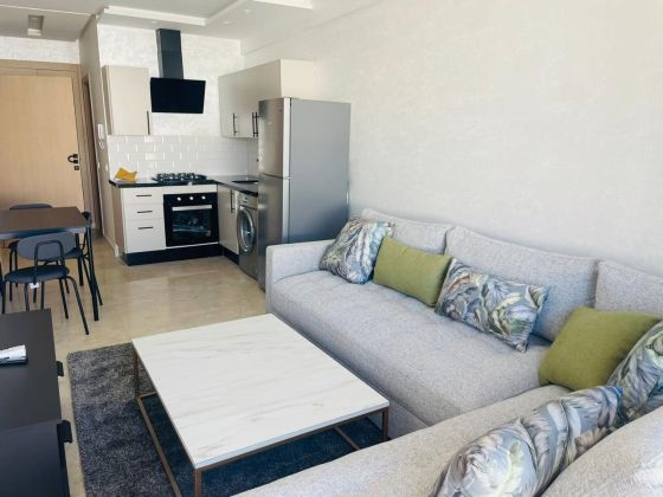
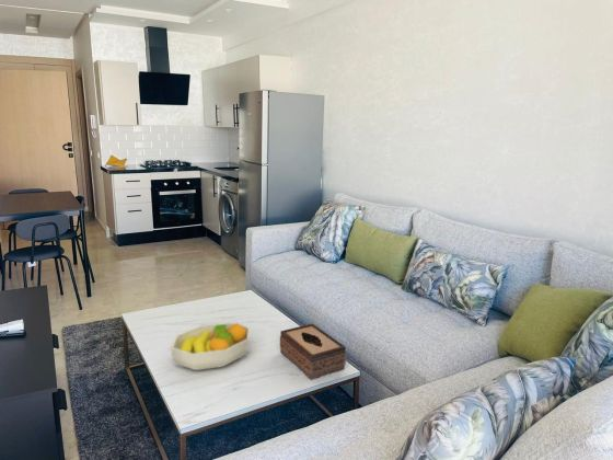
+ tissue box (311, 349)
+ fruit bowl (212, 343)
